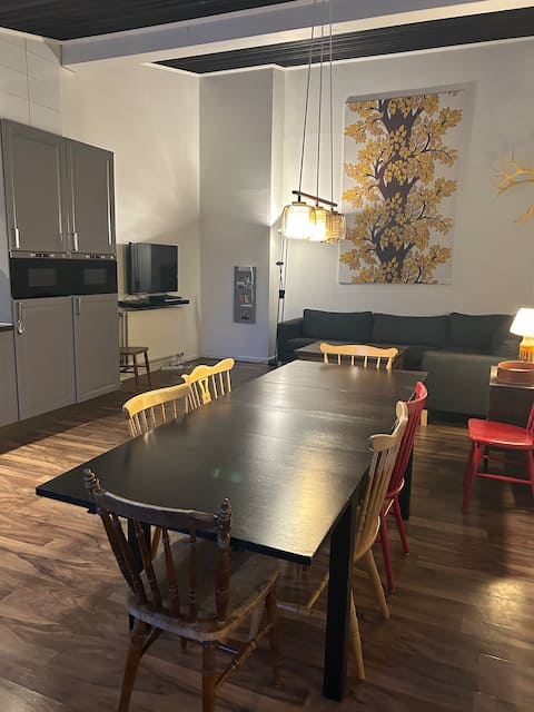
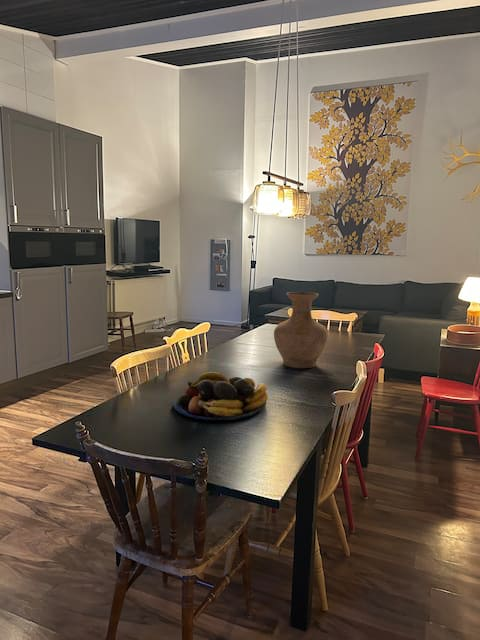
+ fruit bowl (219, 388)
+ vase (300, 329)
